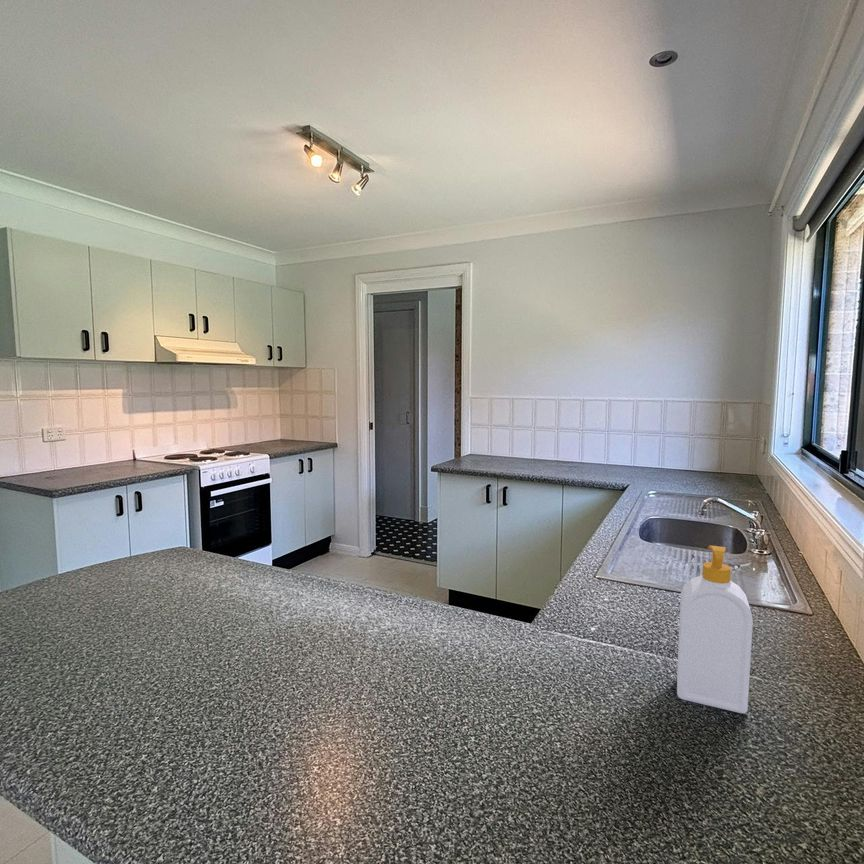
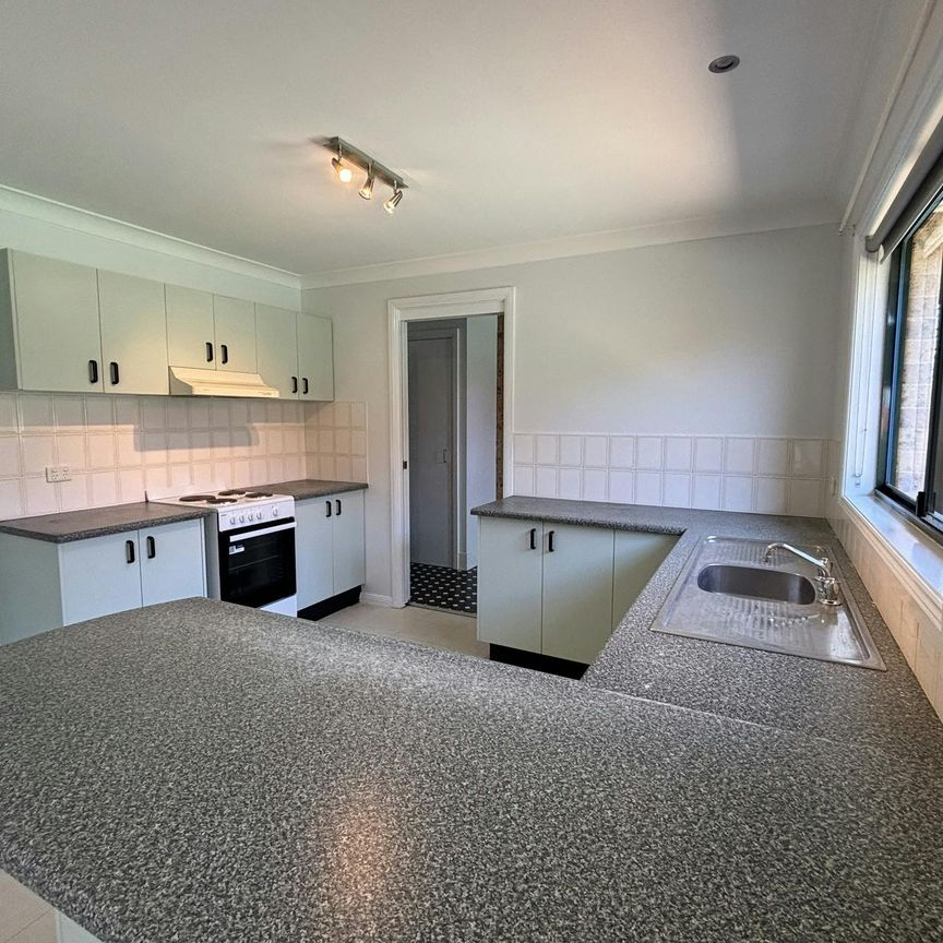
- soap bottle (714, 622)
